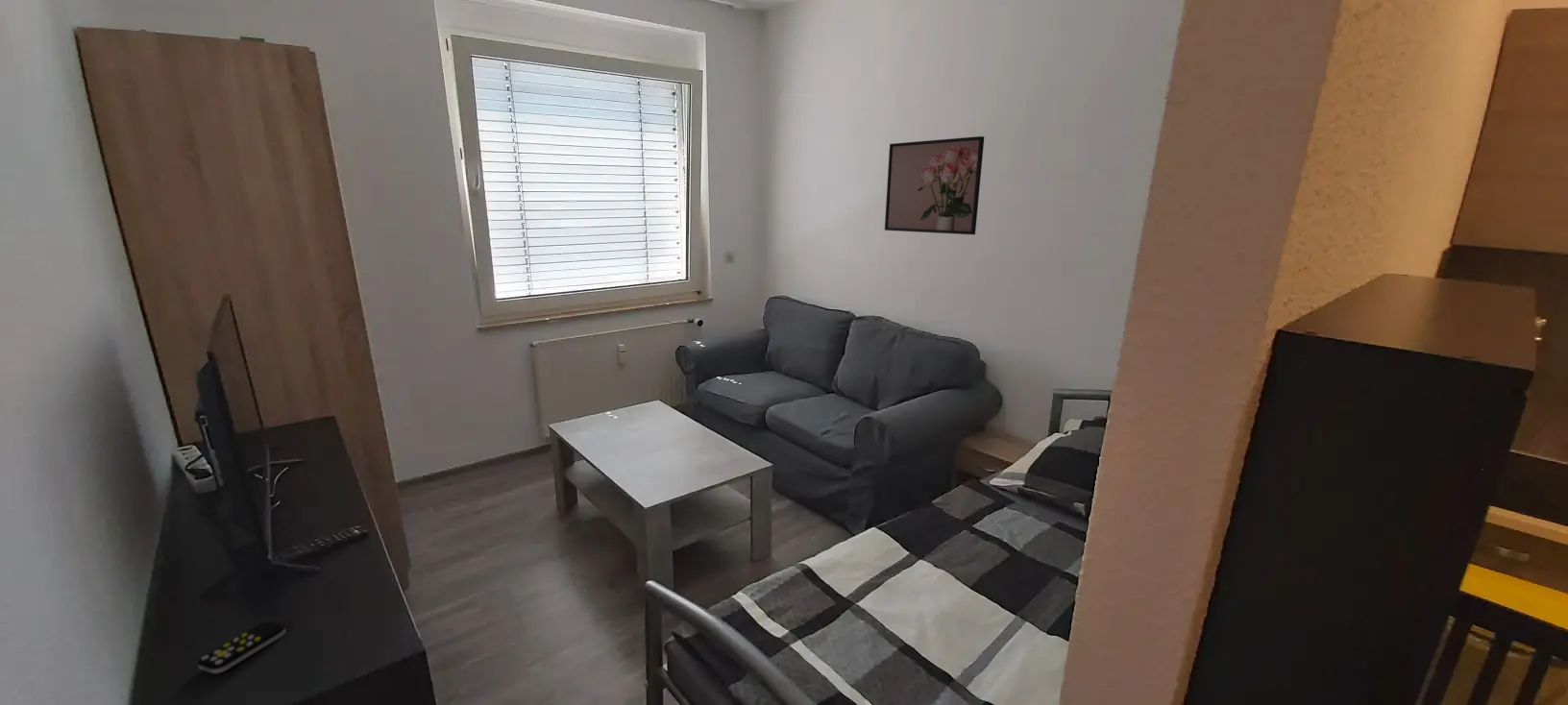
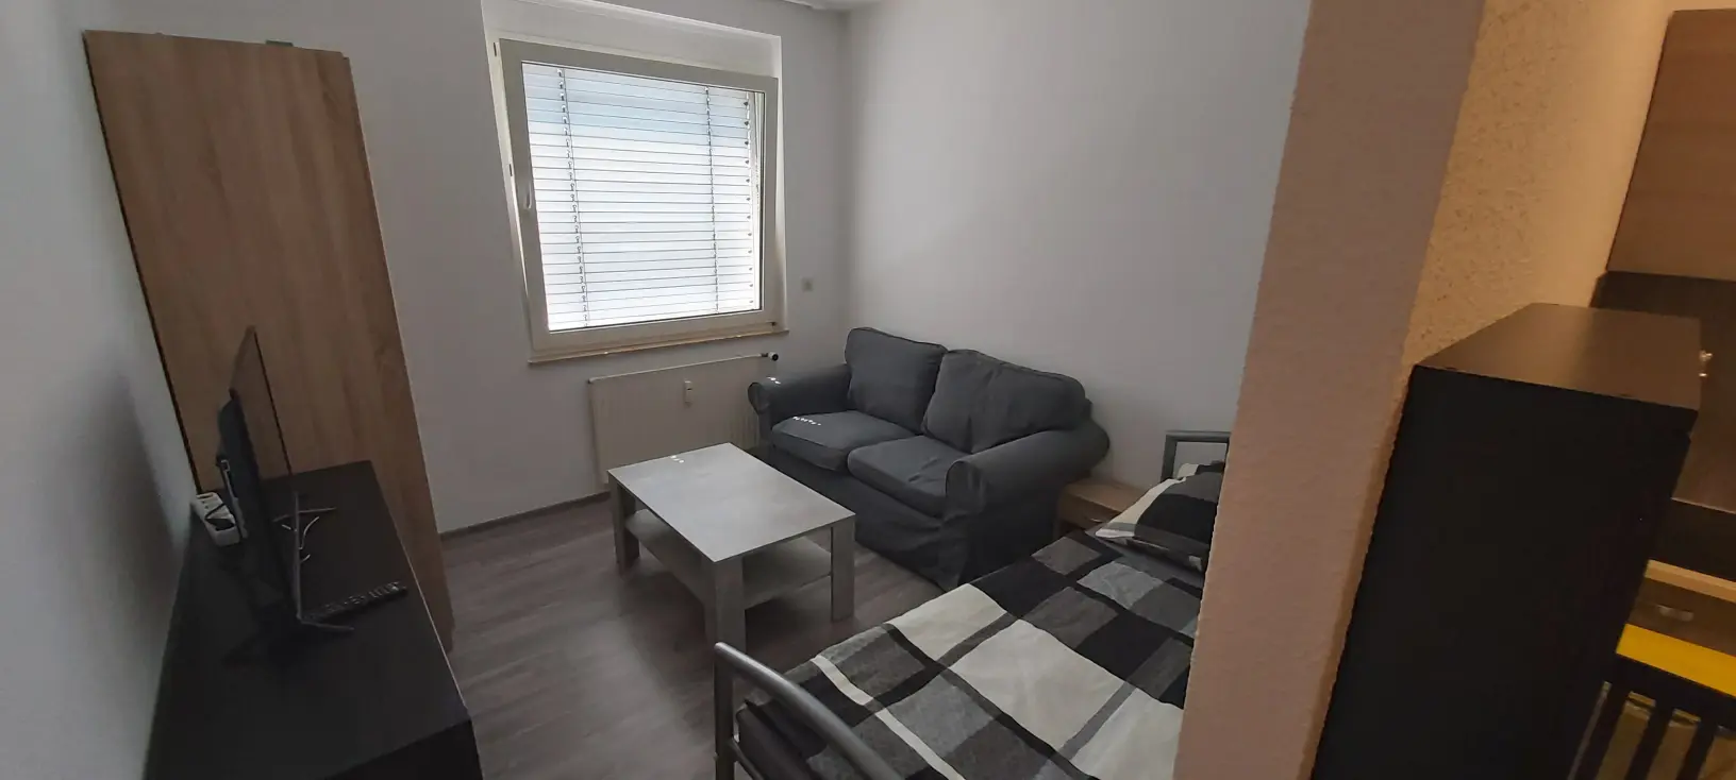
- remote control (243, 645)
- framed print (930, 186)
